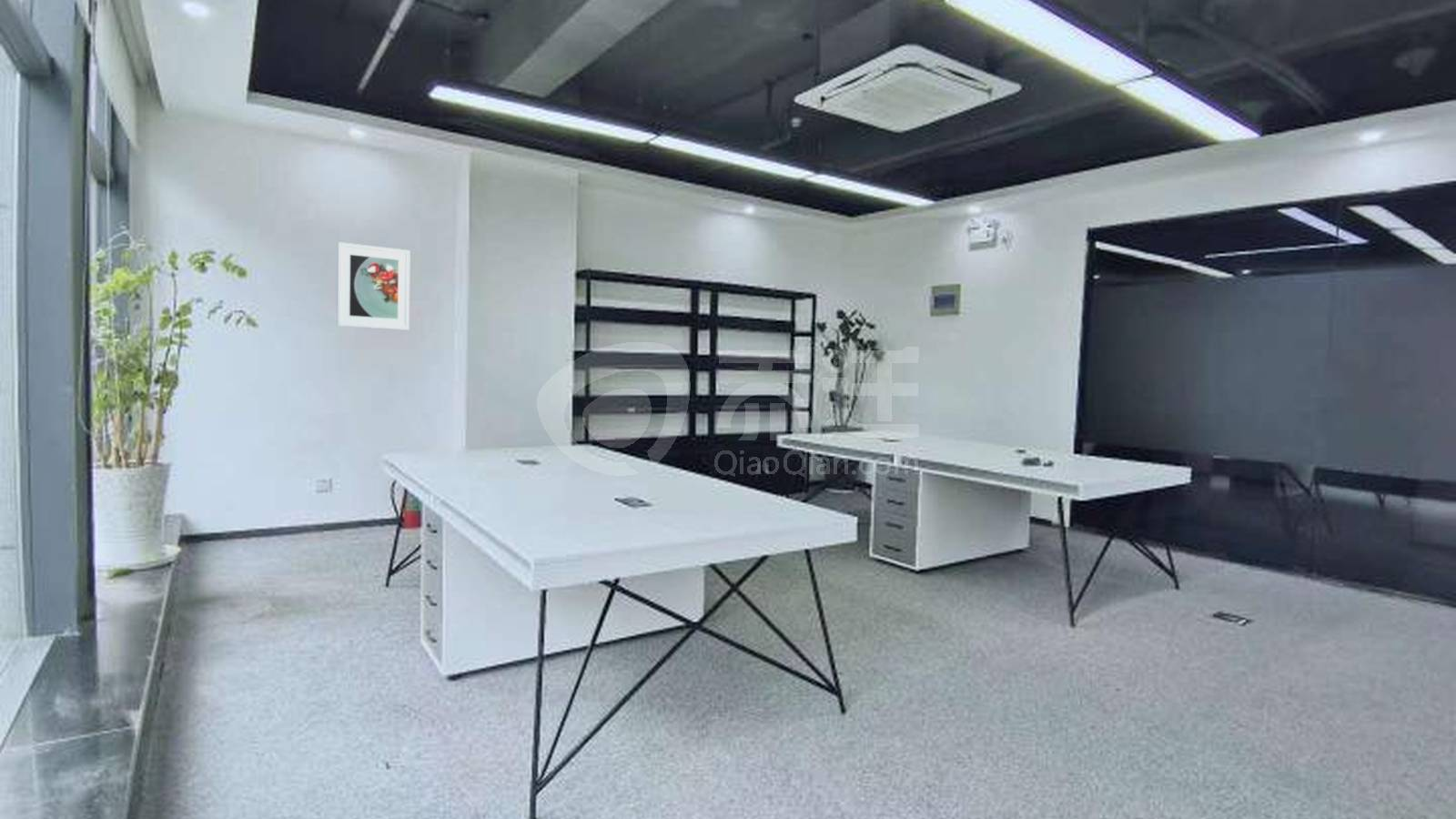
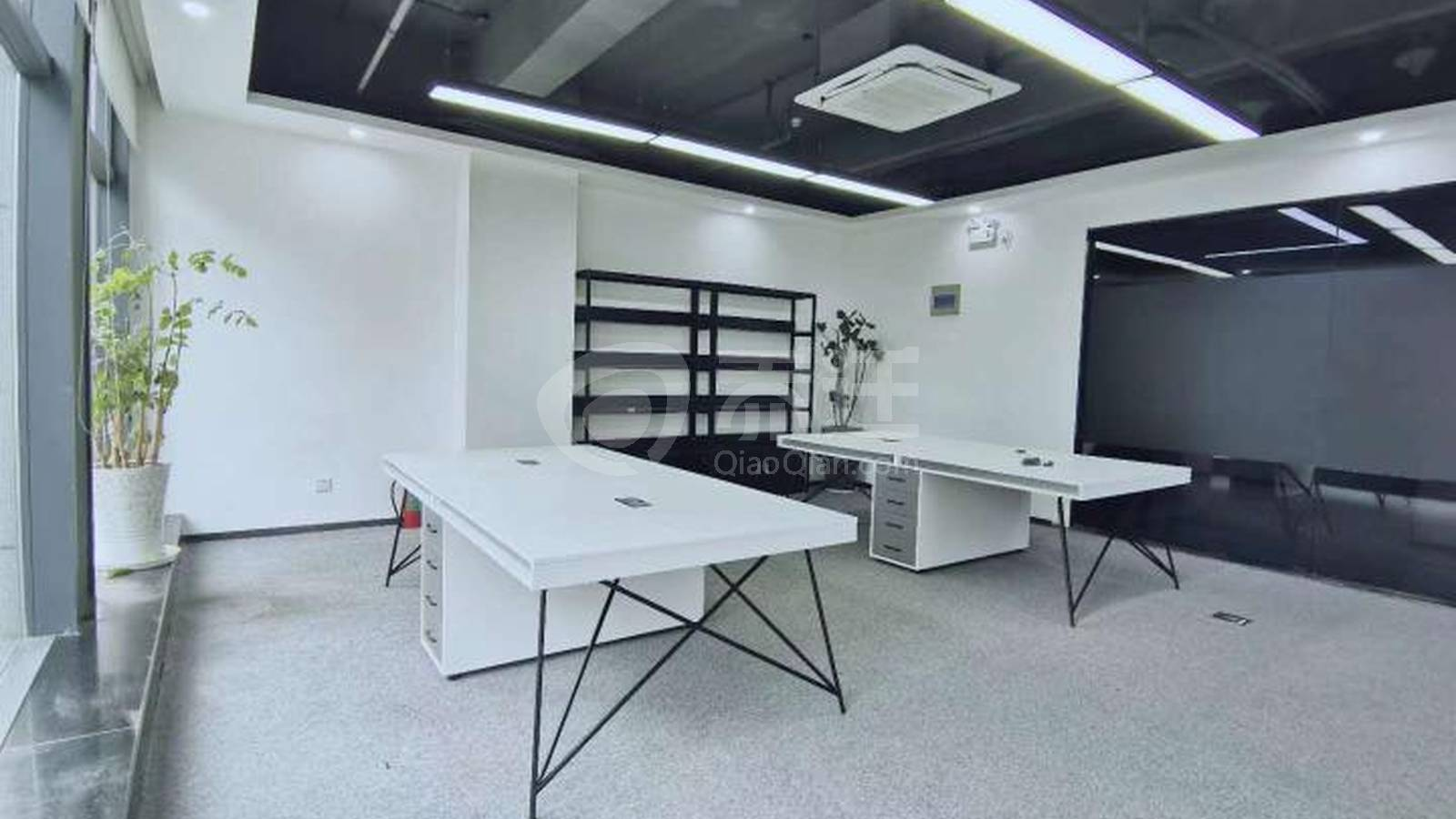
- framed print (374, 287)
